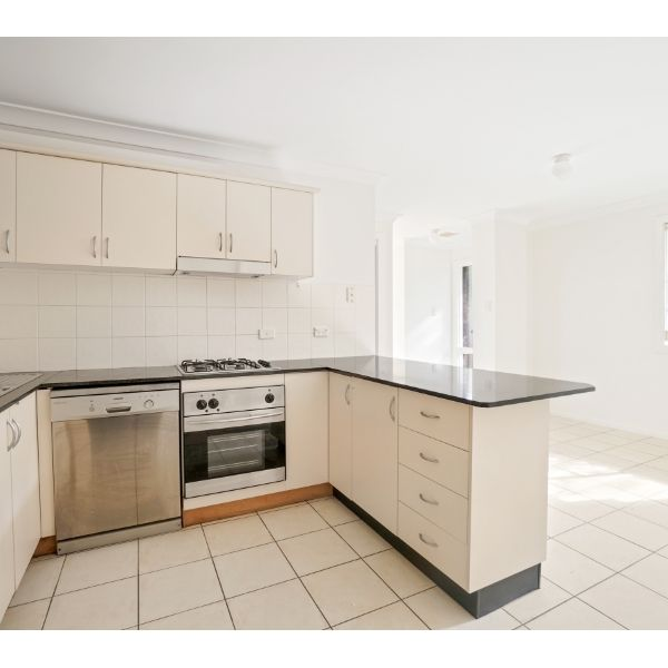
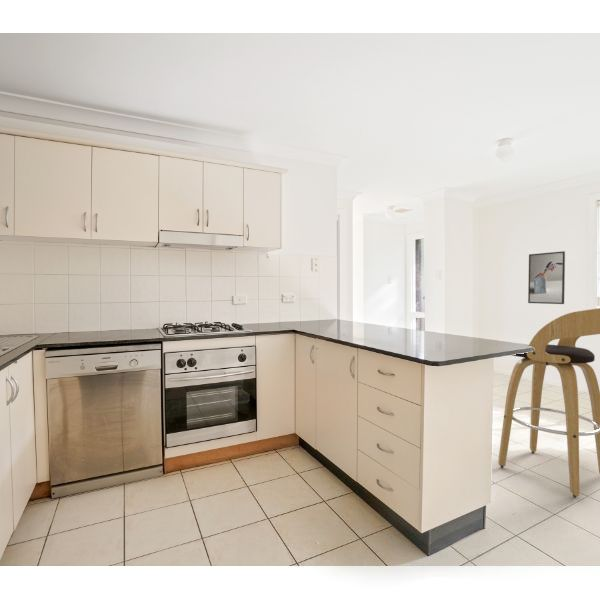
+ bar stool (562, 387)
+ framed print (545, 278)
